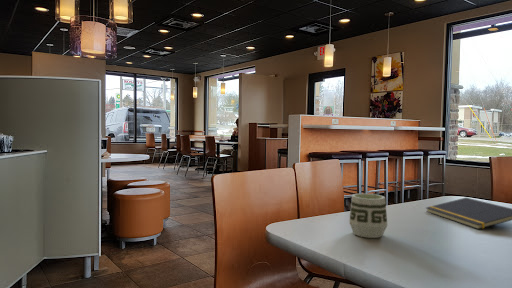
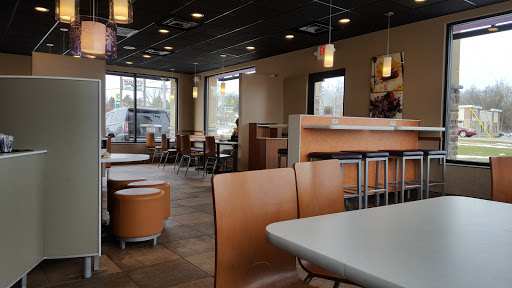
- notepad (471, 211)
- cup (367, 215)
